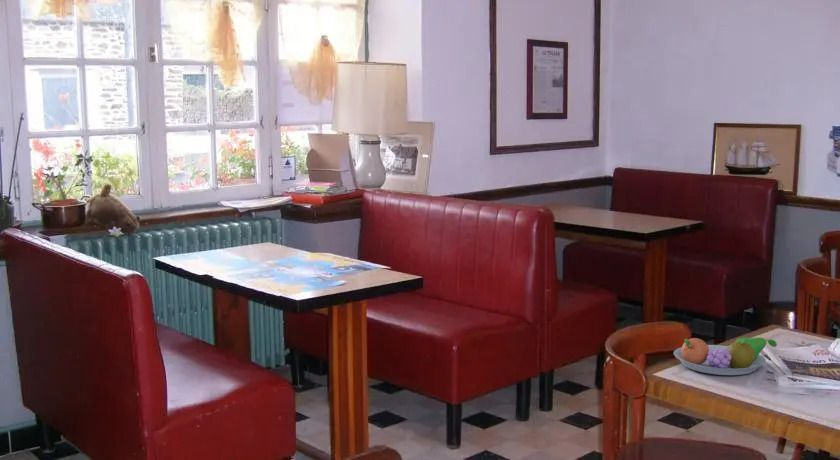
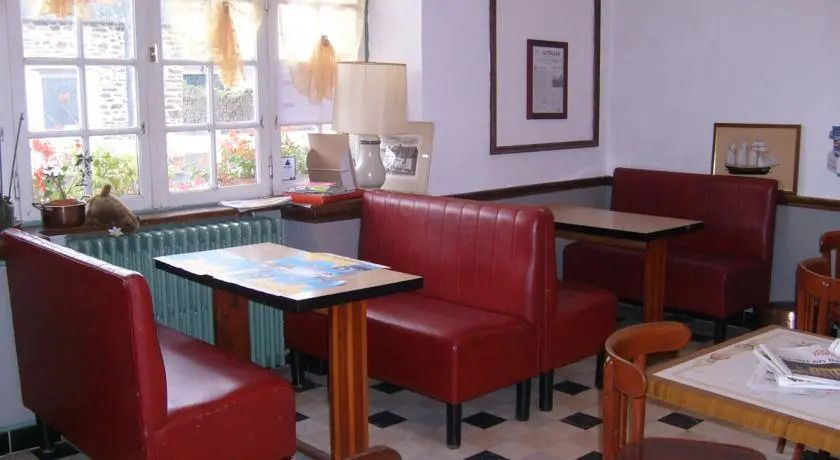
- fruit bowl (723, 348)
